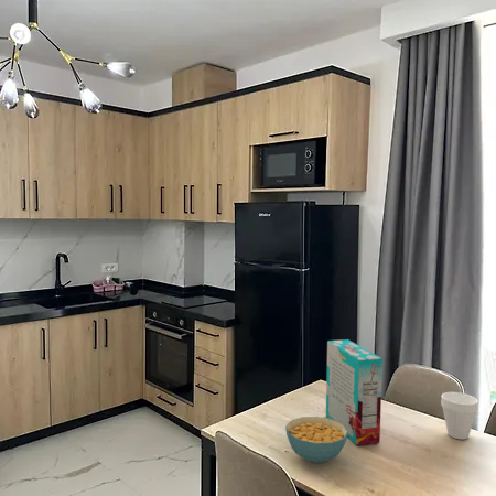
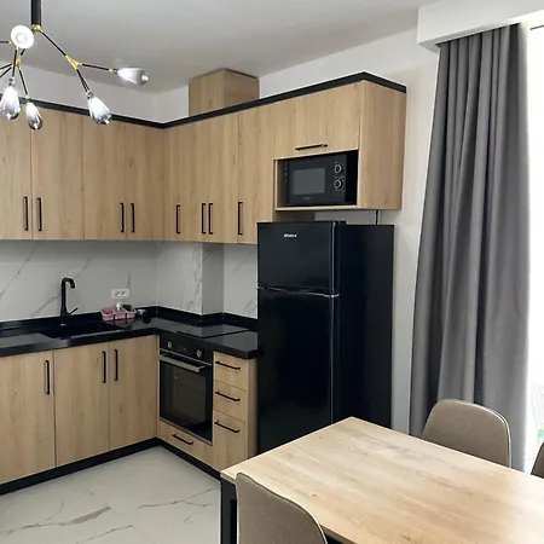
- cereal bowl (315, 443)
- cup (459, 416)
- cereal box (352, 388)
